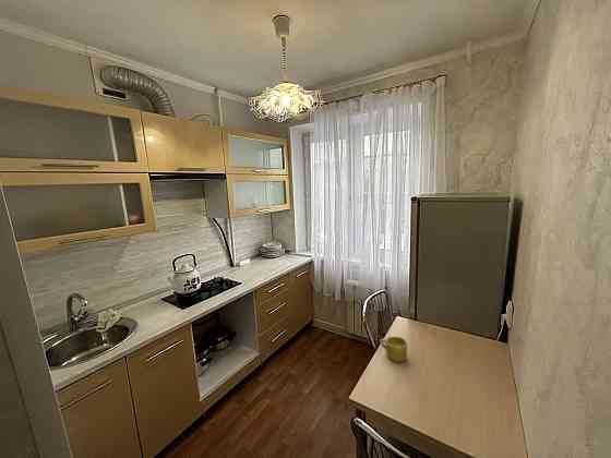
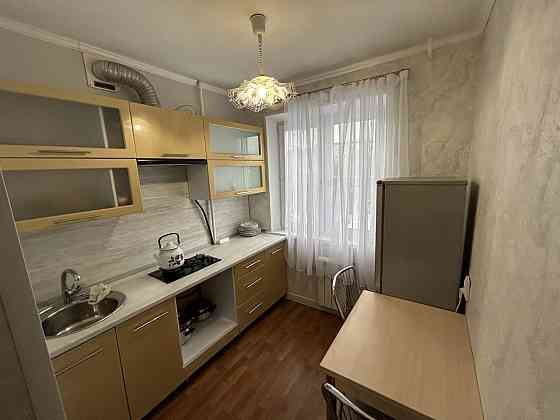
- mug (393, 348)
